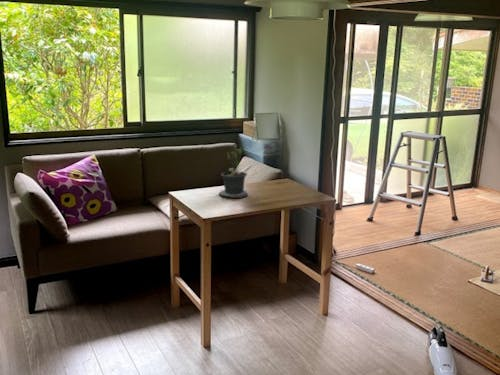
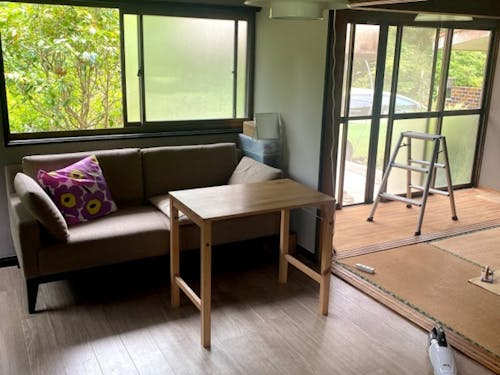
- potted plant (233, 169)
